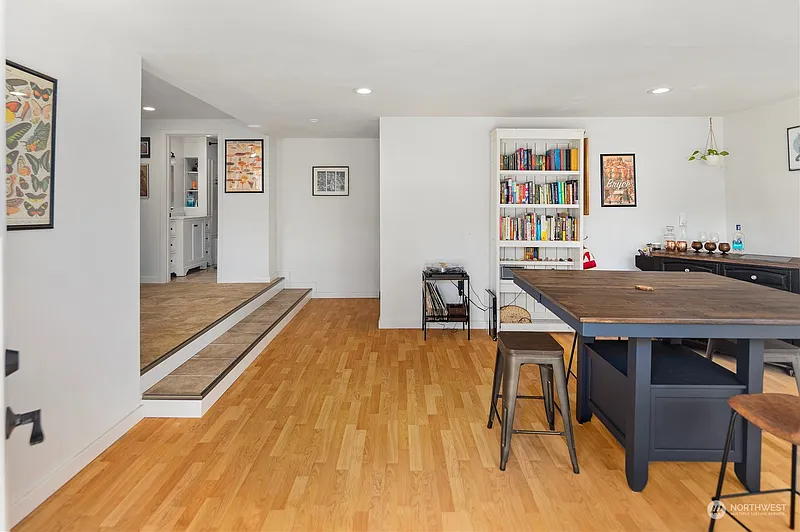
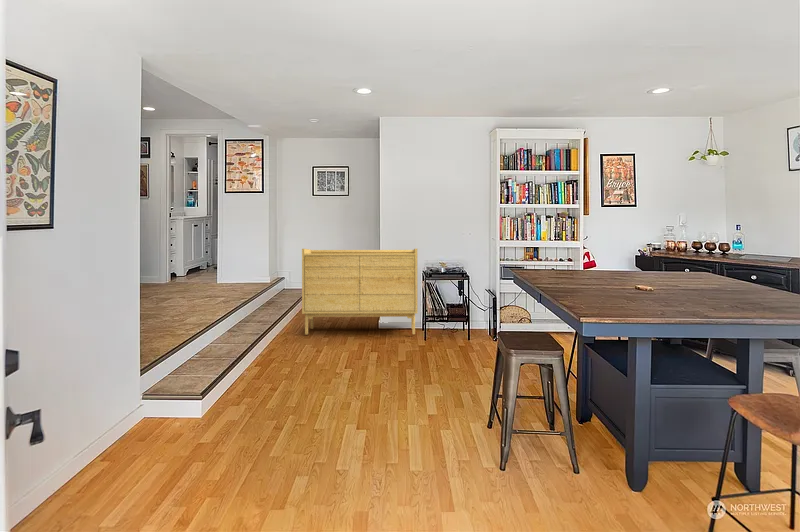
+ sideboard (361, 290)
